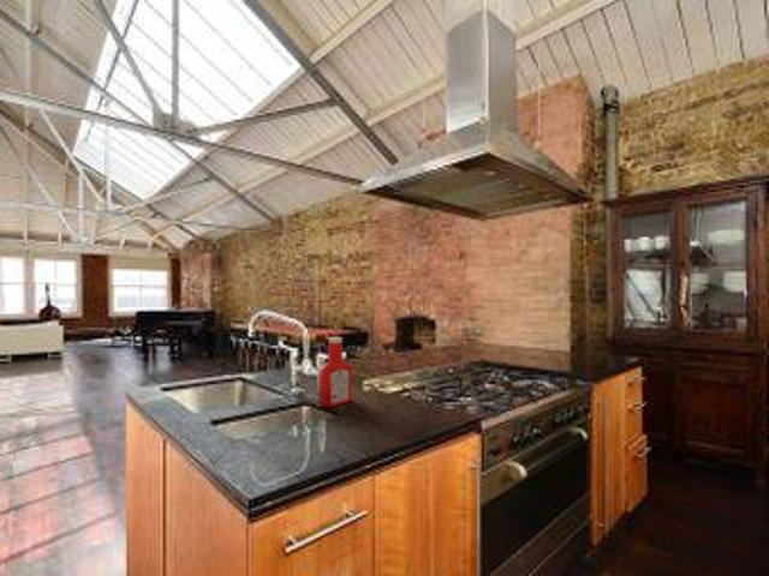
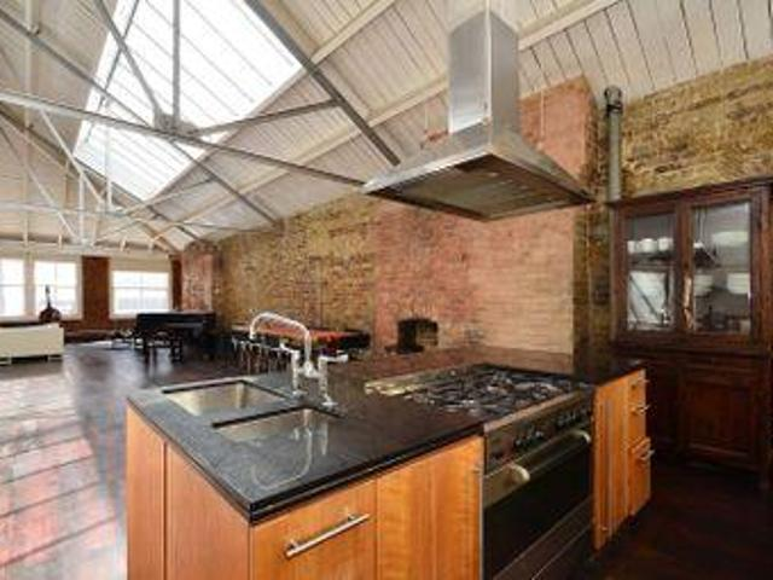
- soap bottle (335, 370)
